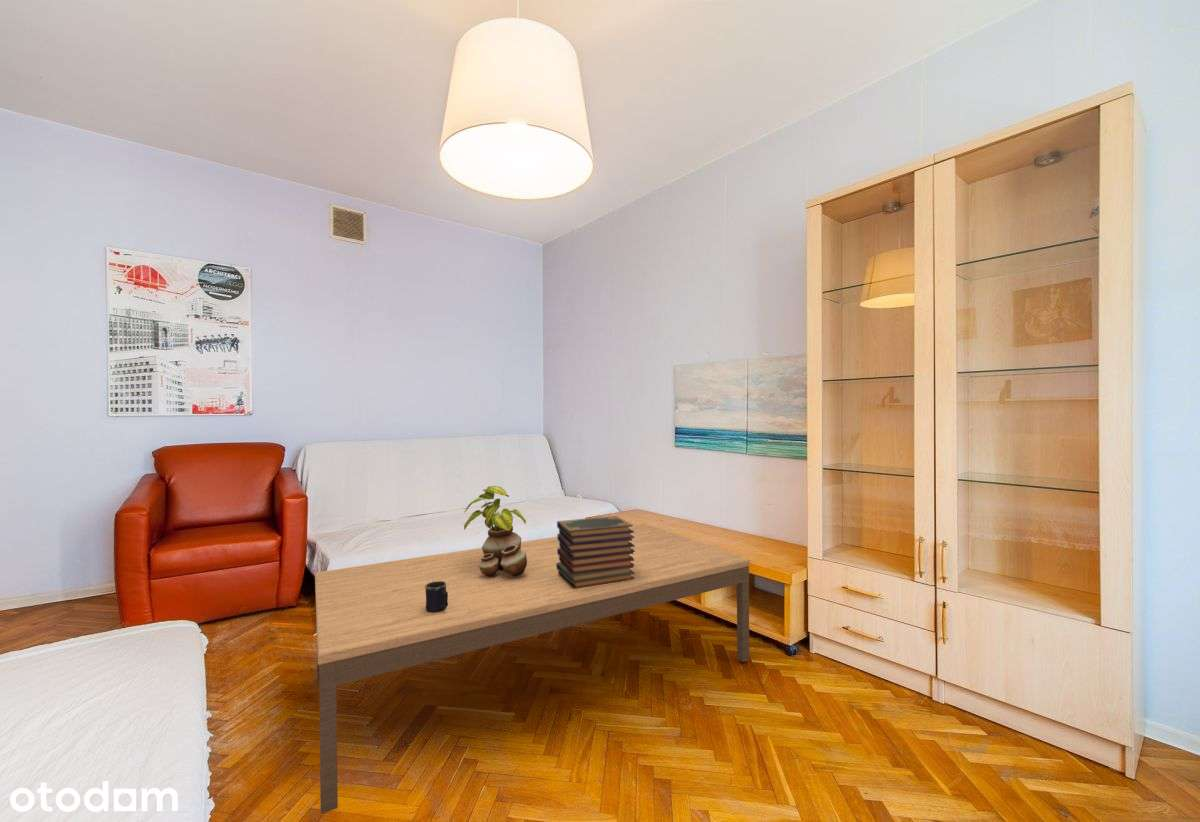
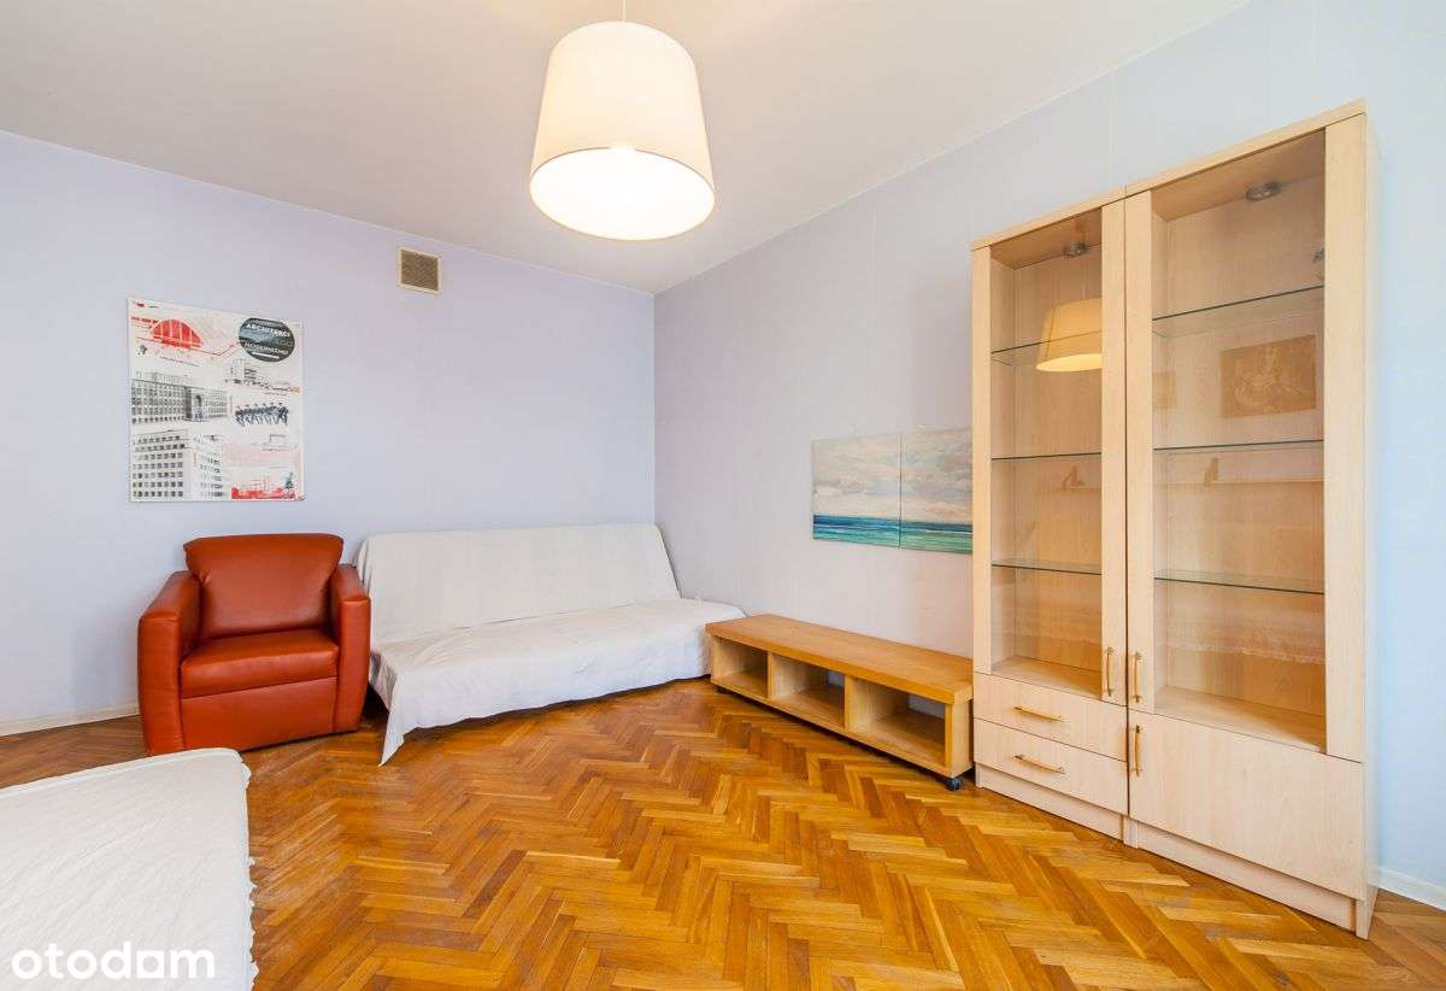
- book stack (594, 549)
- mug (438, 596)
- potted plant (496, 527)
- coffee table (540, 617)
